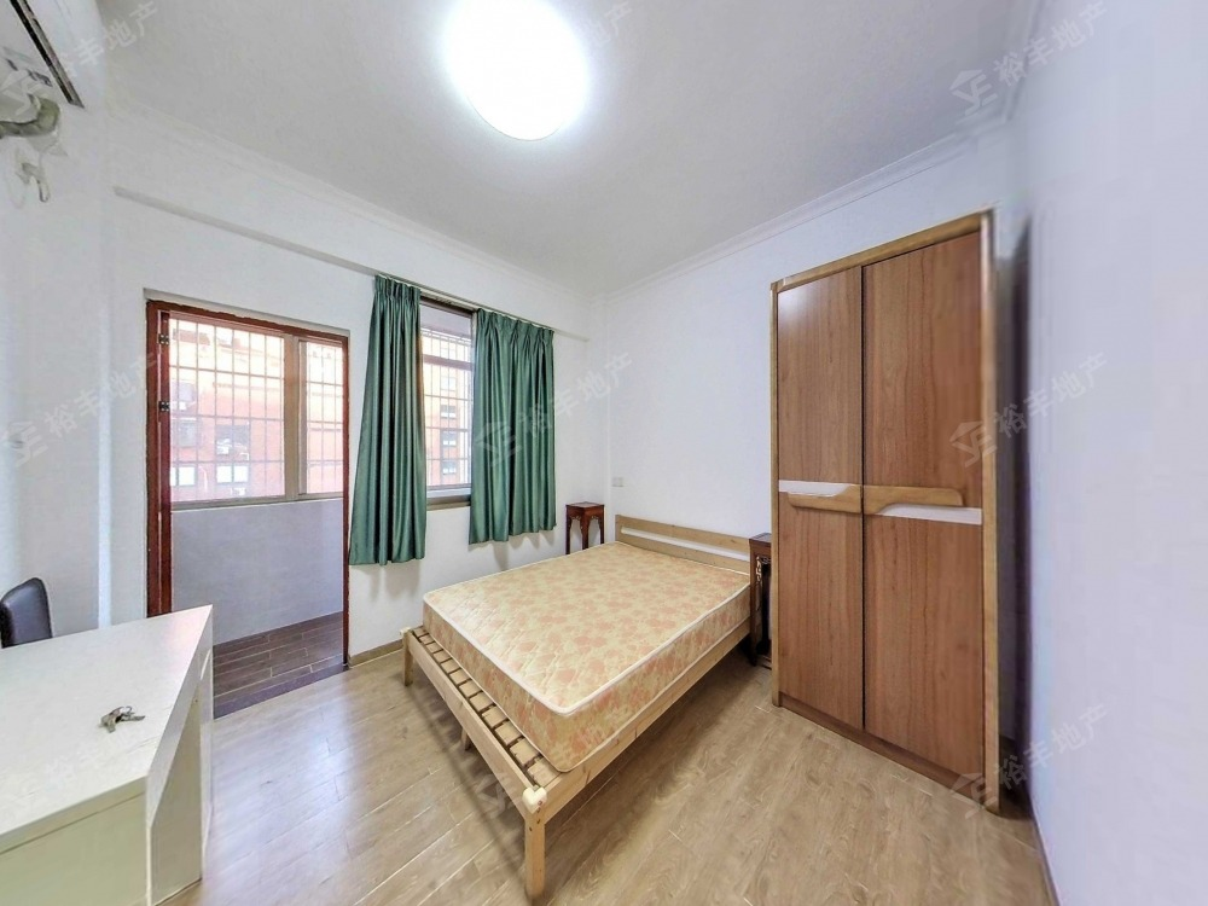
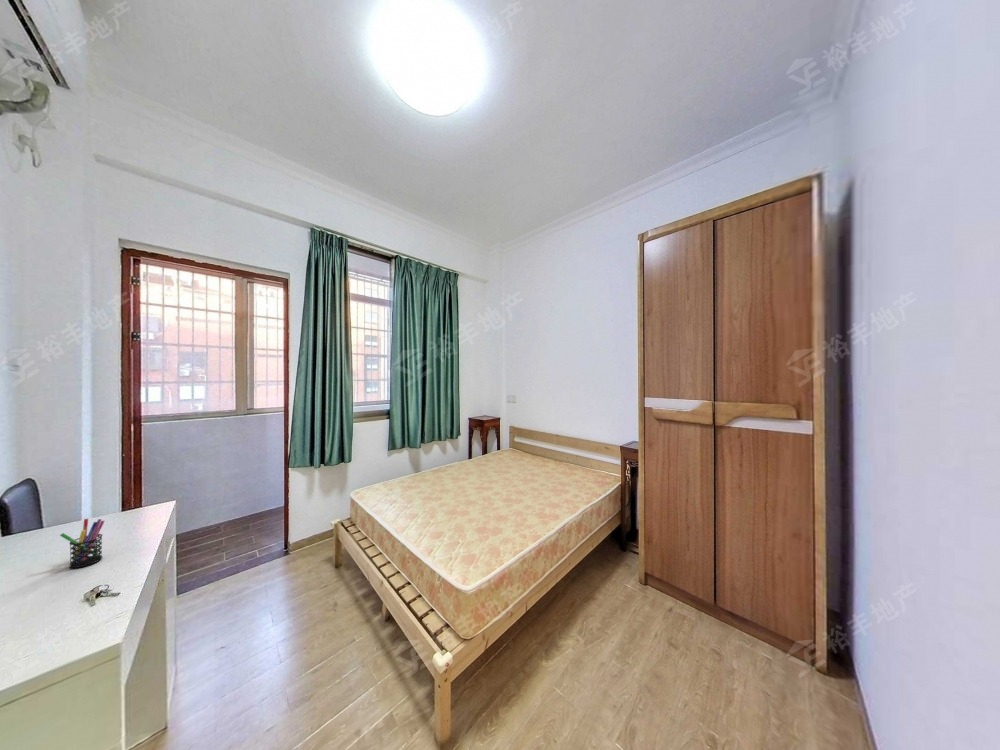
+ pen holder (82, 542)
